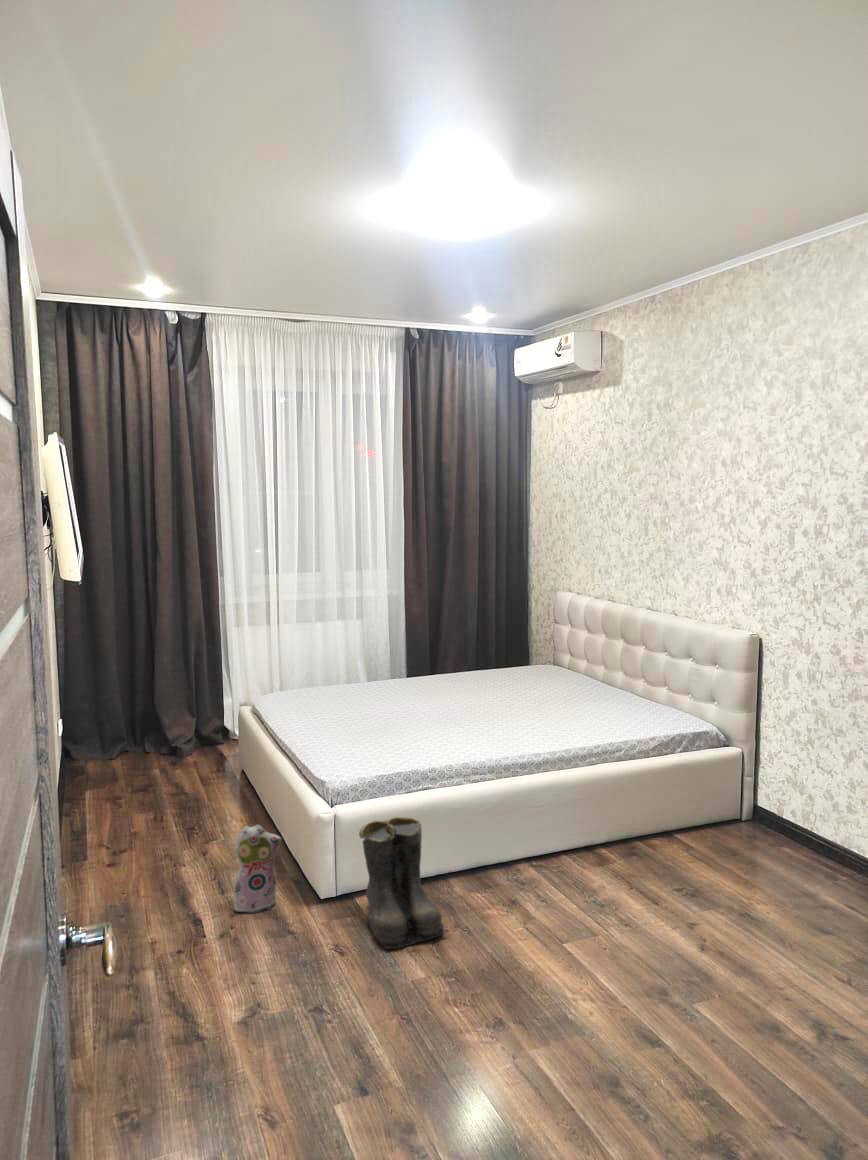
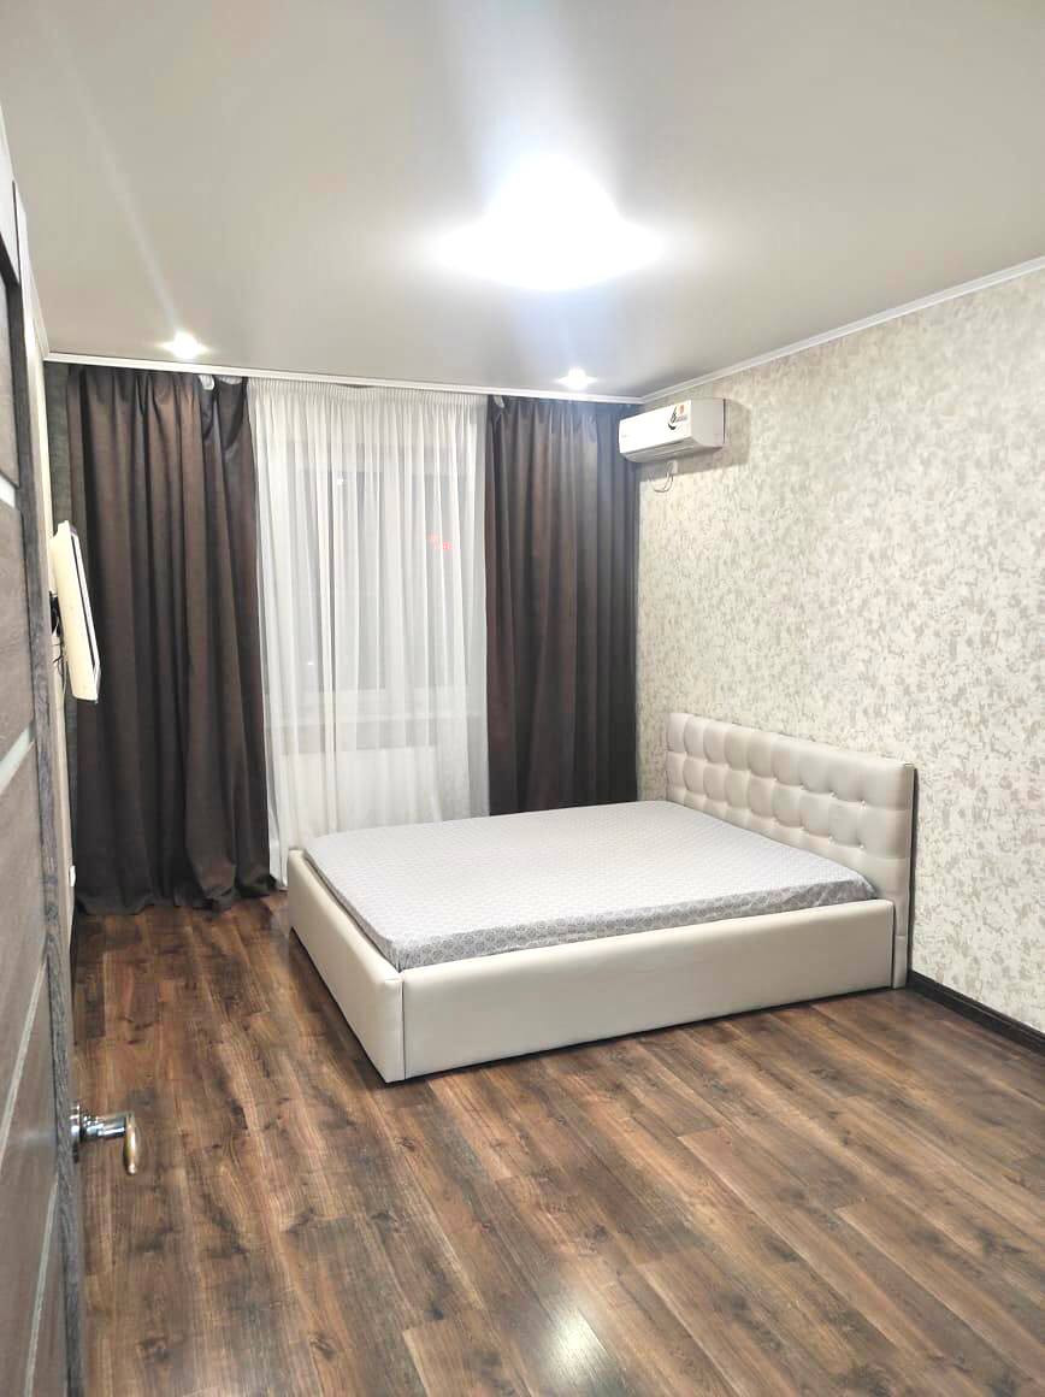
- plush toy (254, 864)
- boots (399, 878)
